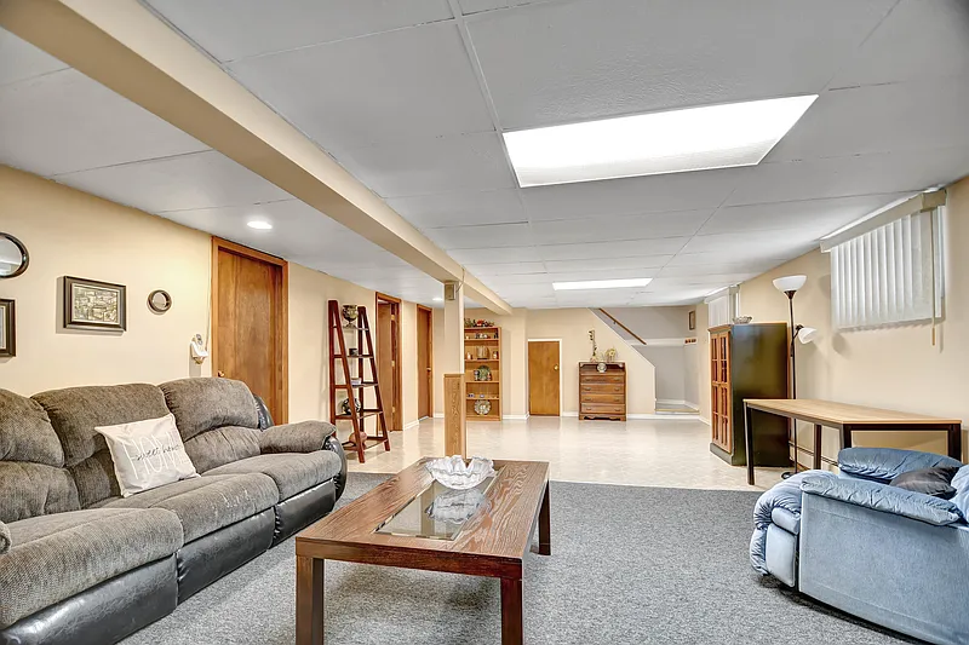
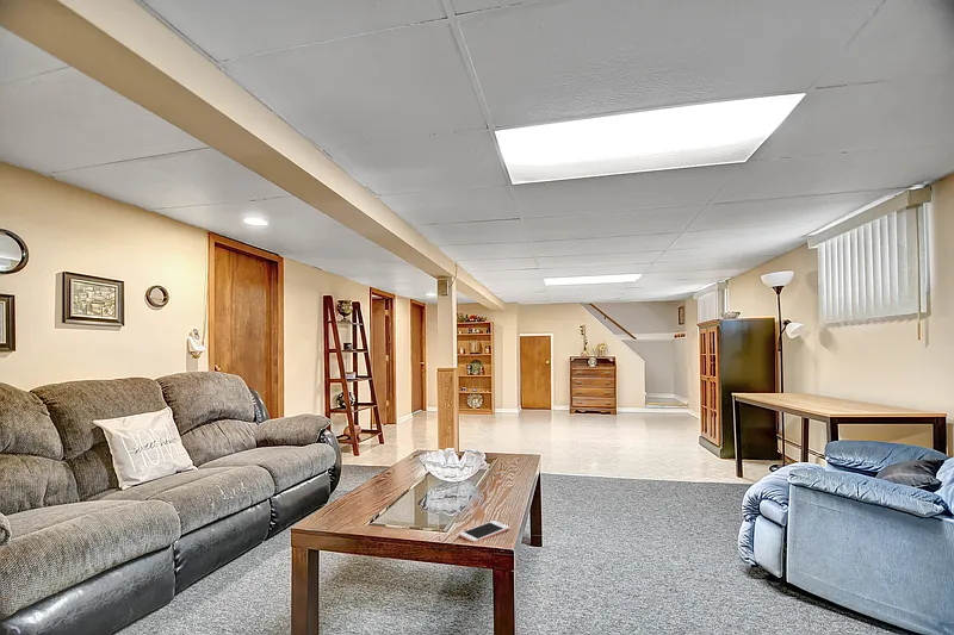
+ cell phone (484, 530)
